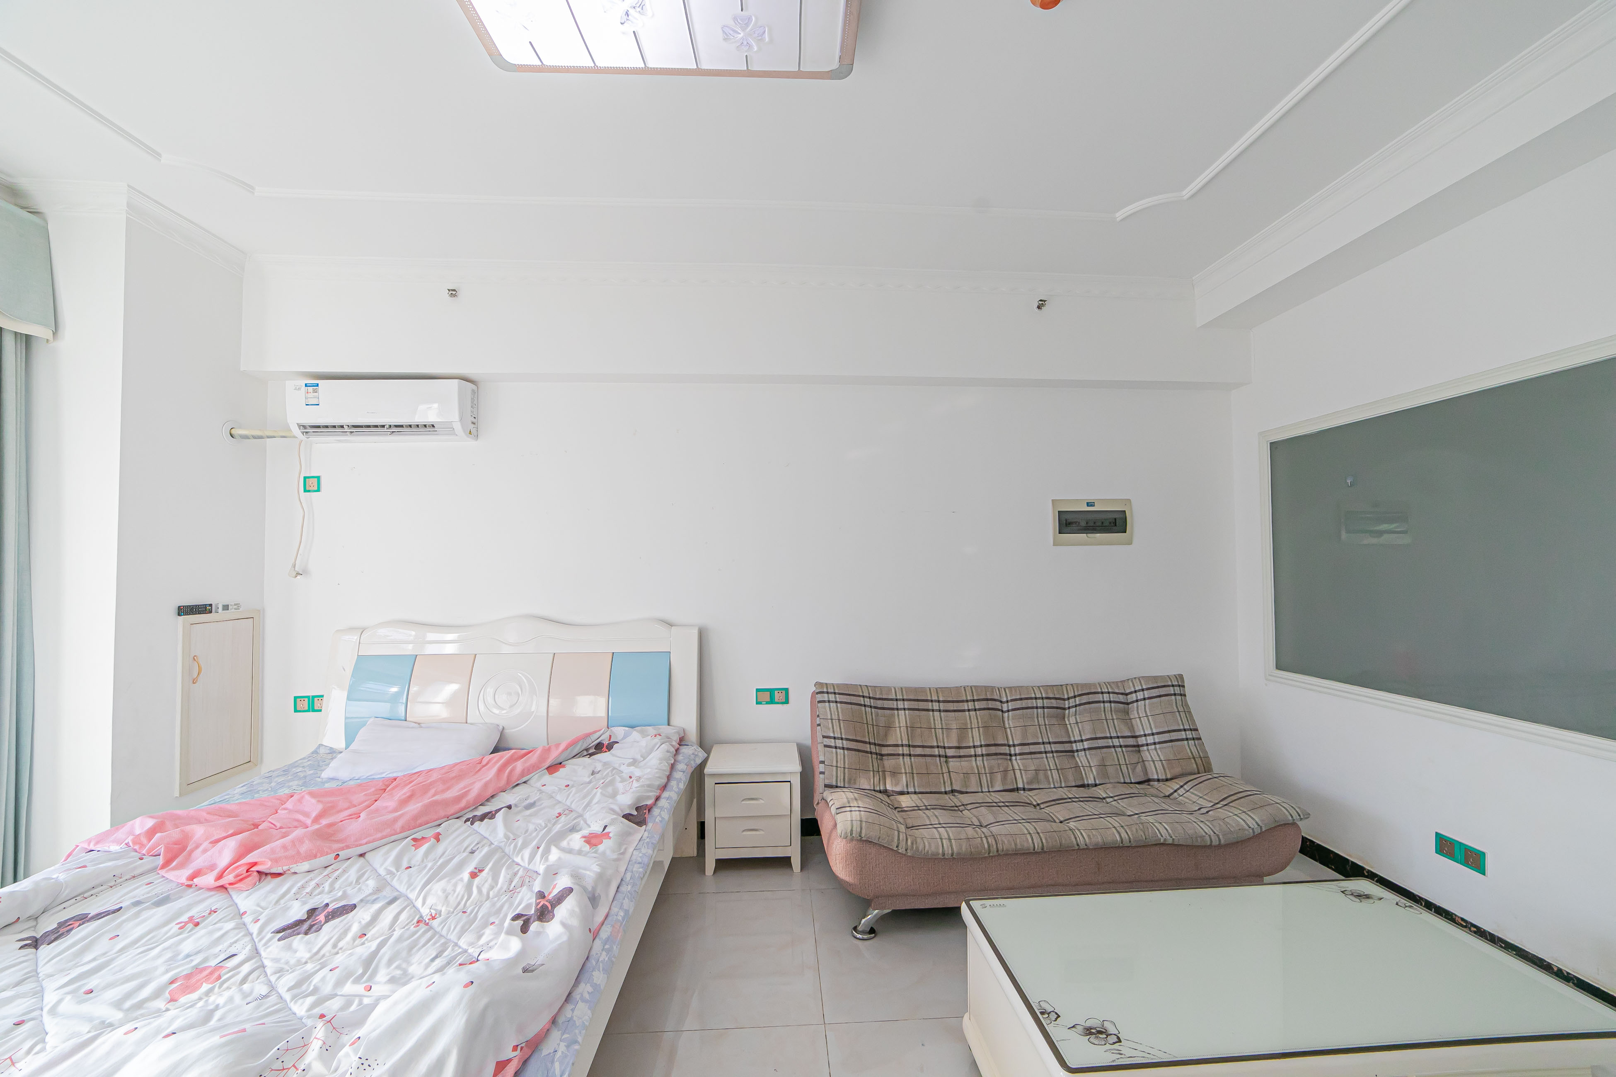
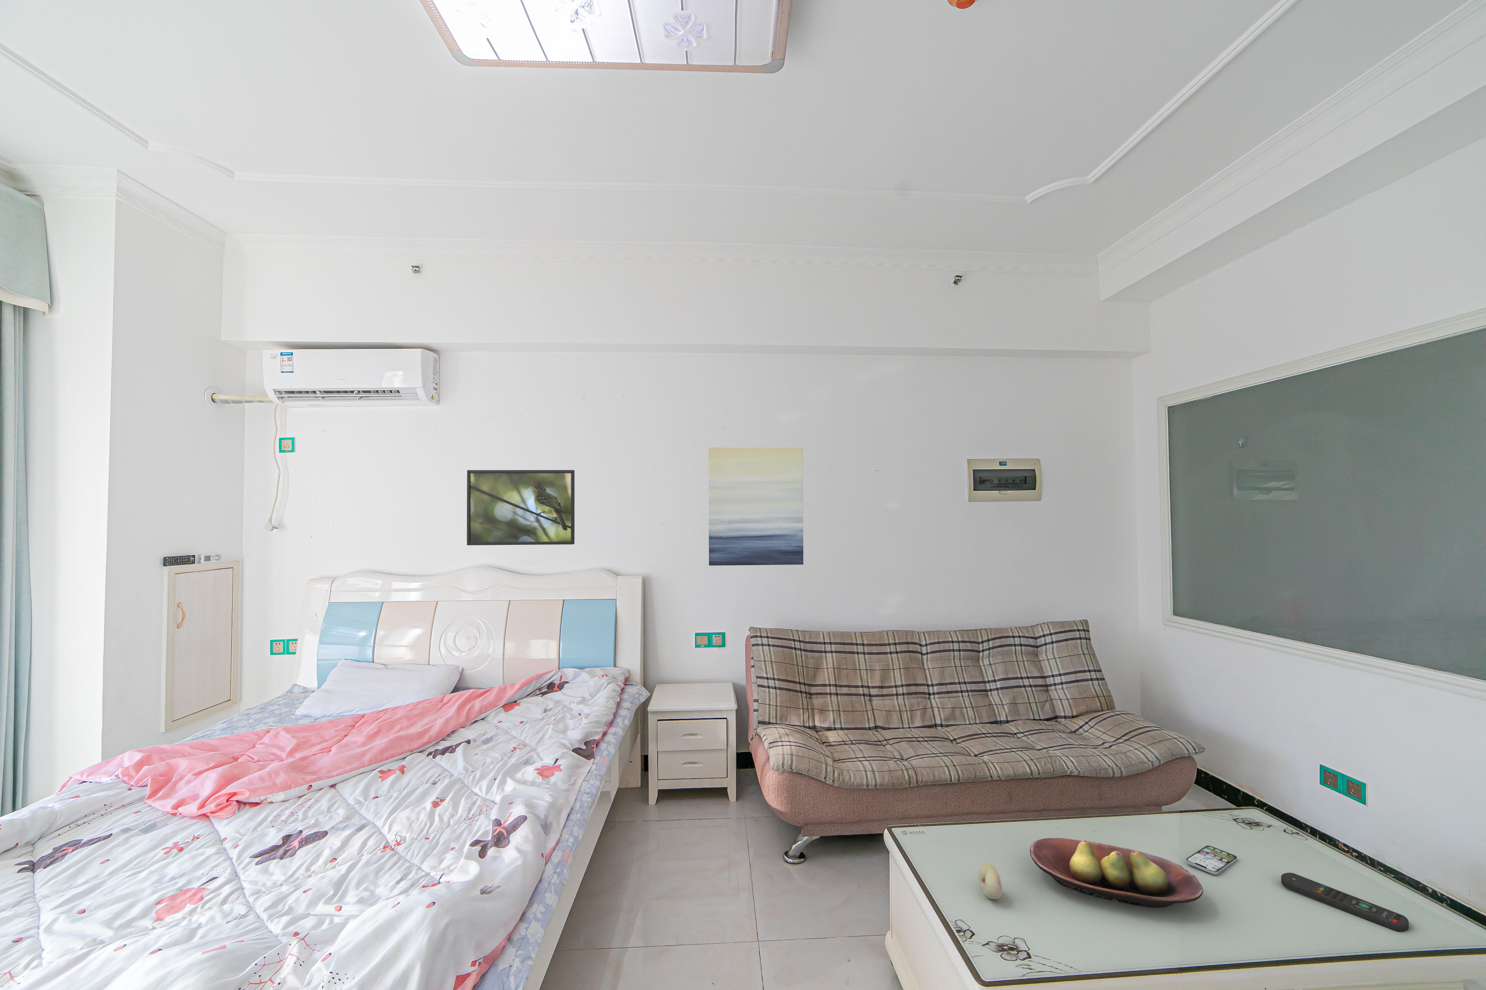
+ fruit (991, 882)
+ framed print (521, 507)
+ wall art (755, 506)
+ fruit bowl (1111, 868)
+ remote control (1341, 899)
+ smartphone (1212, 860)
